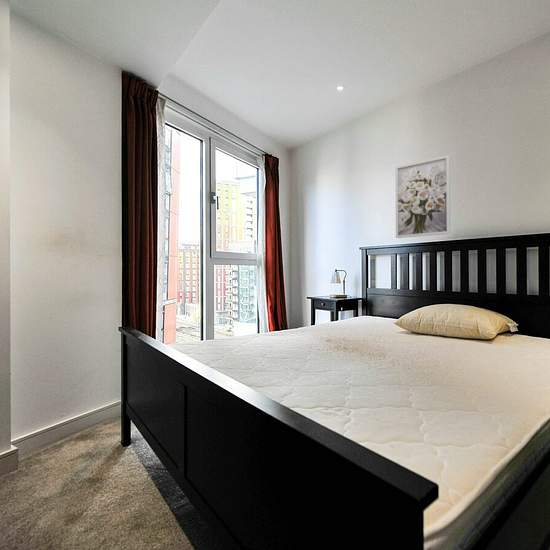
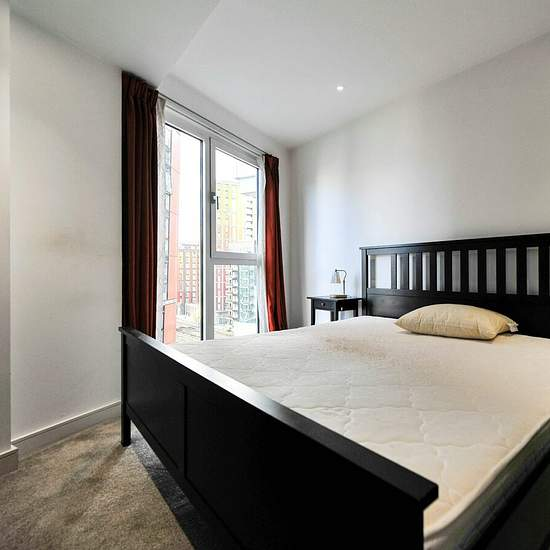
- wall art (421, 198)
